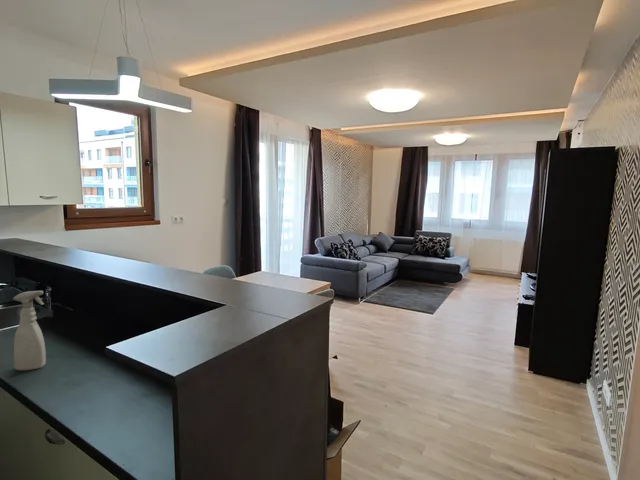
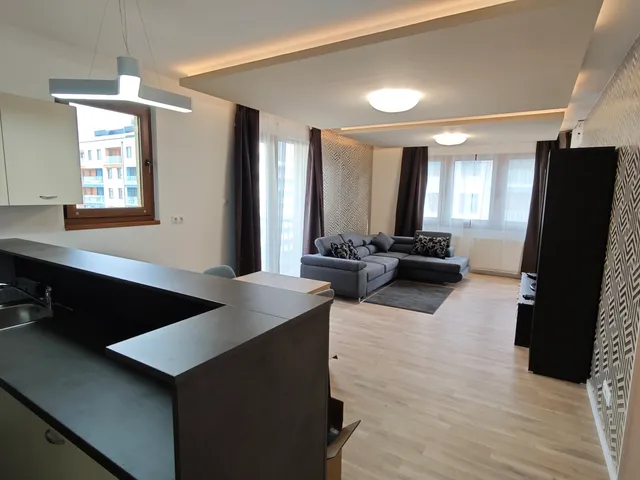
- spray bottle (28, 329)
